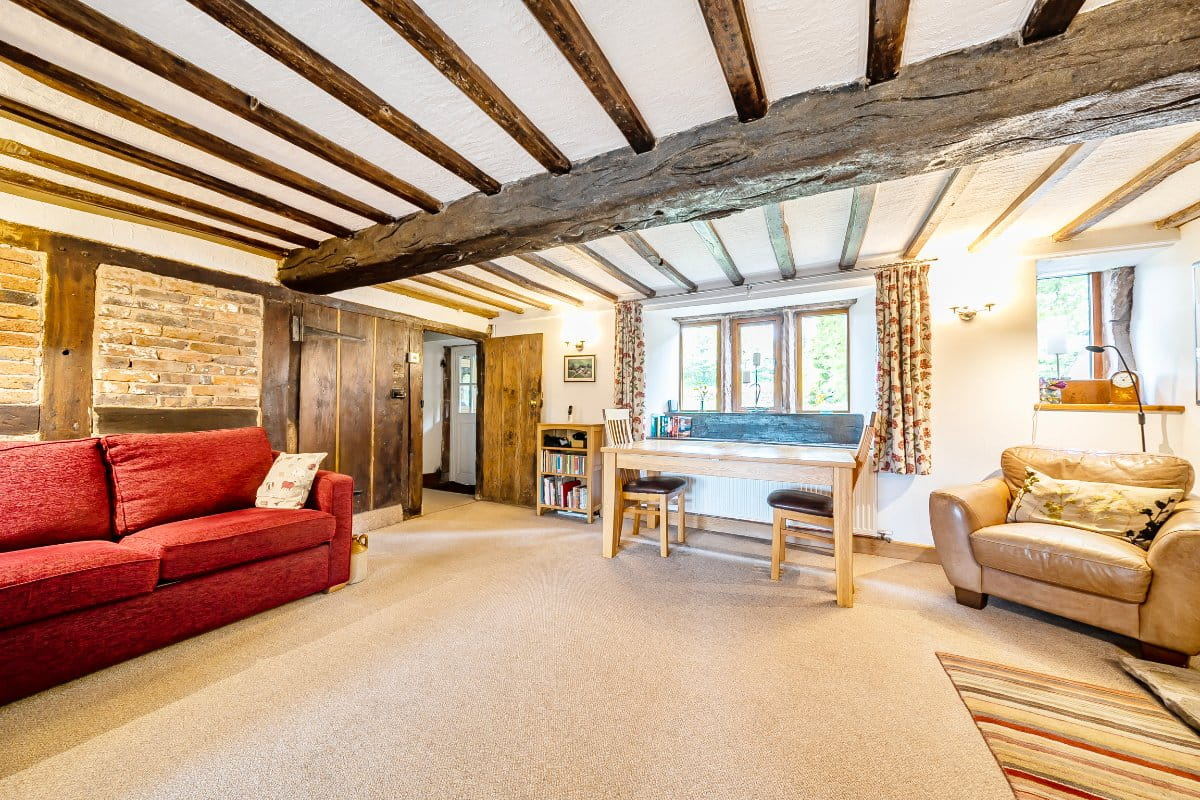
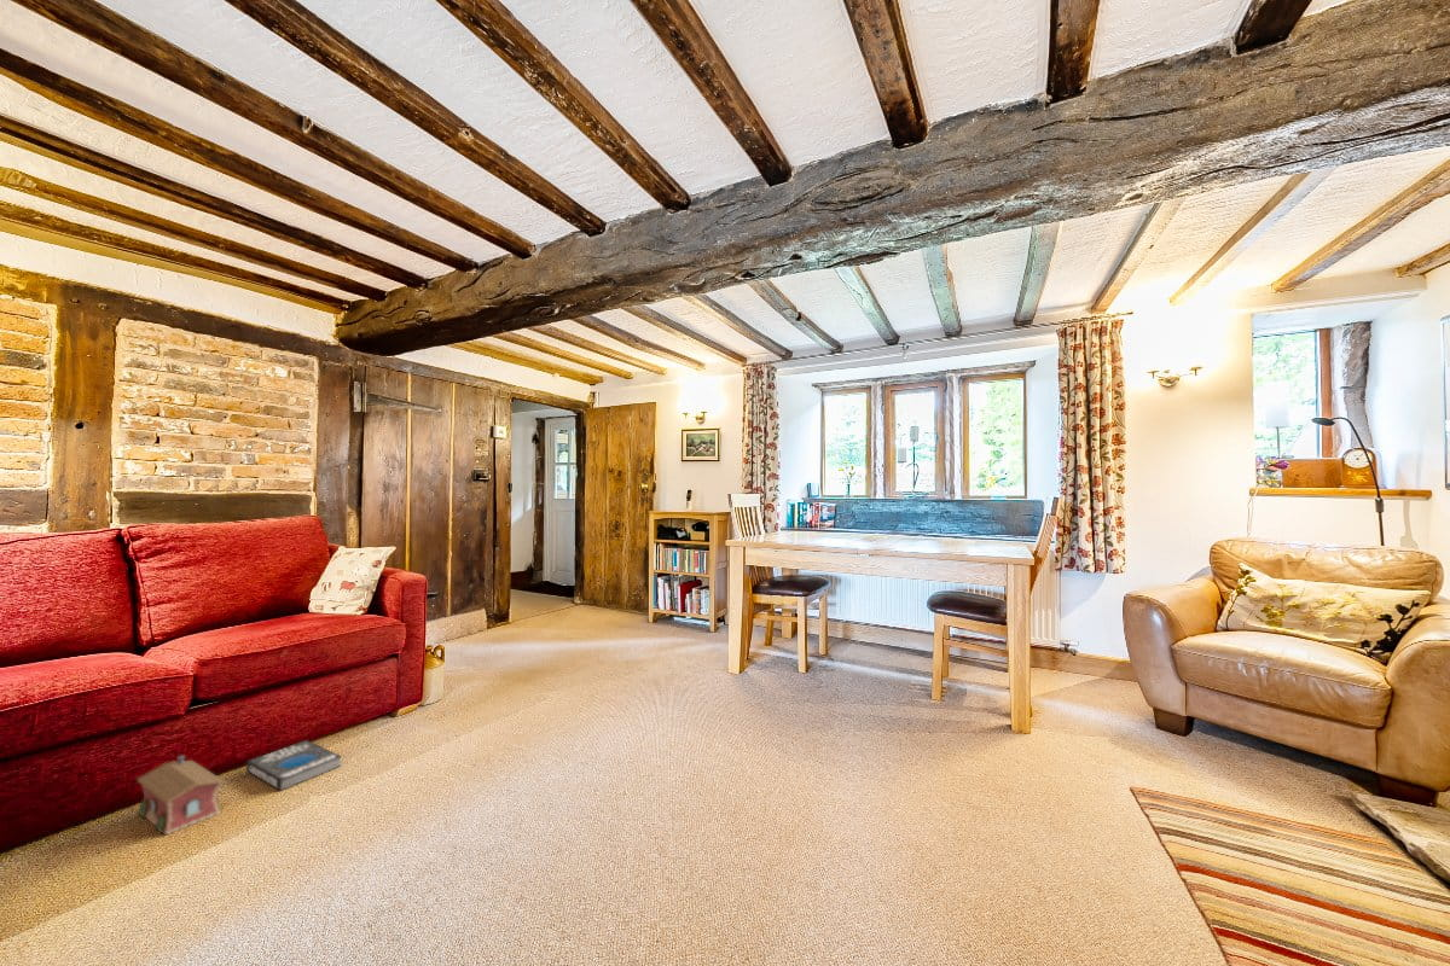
+ book (294, 763)
+ toy house (180, 790)
